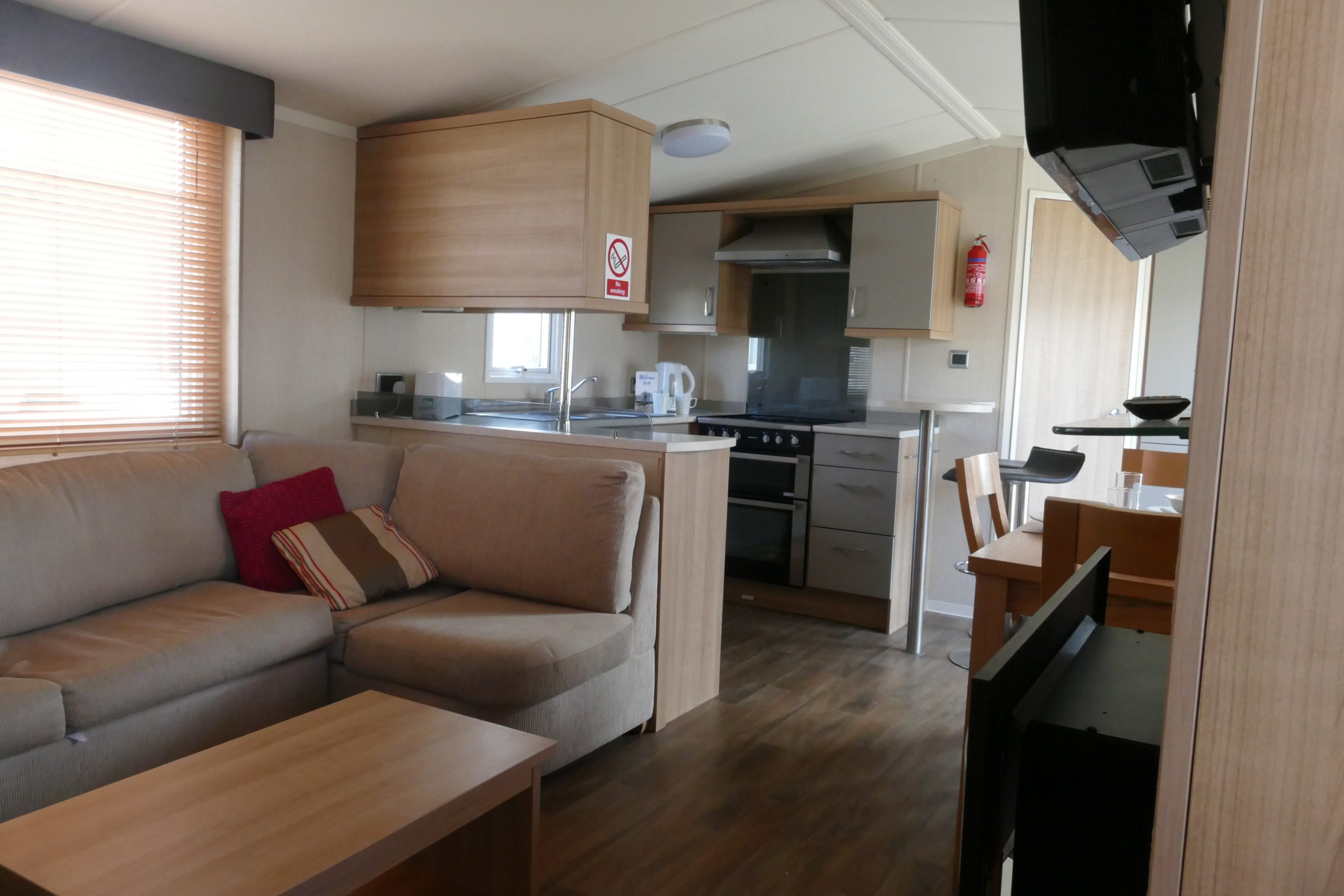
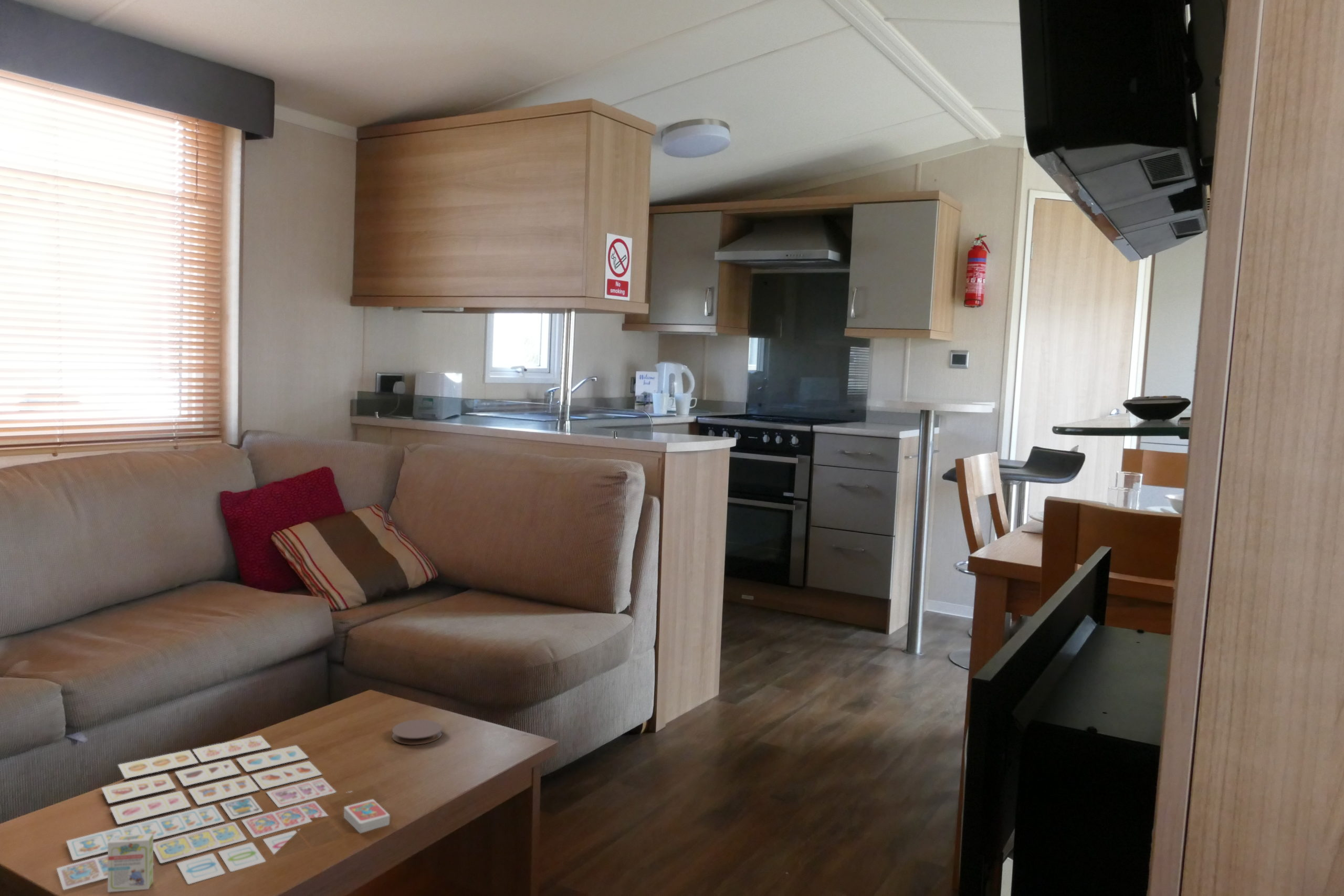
+ coaster (417, 732)
+ board game (216, 782)
